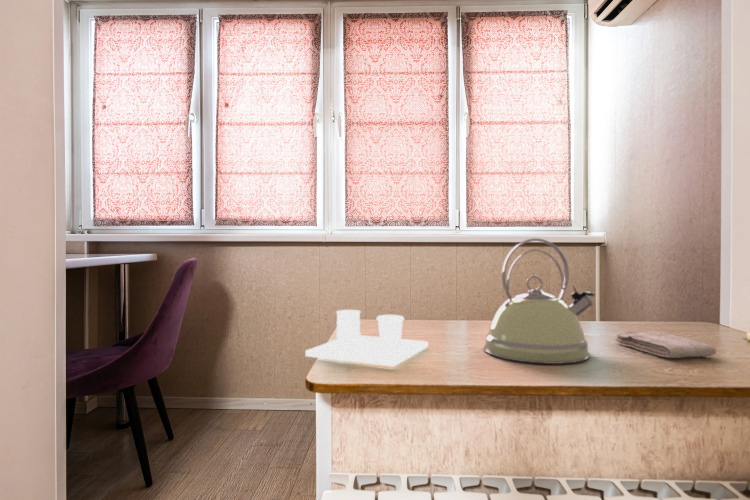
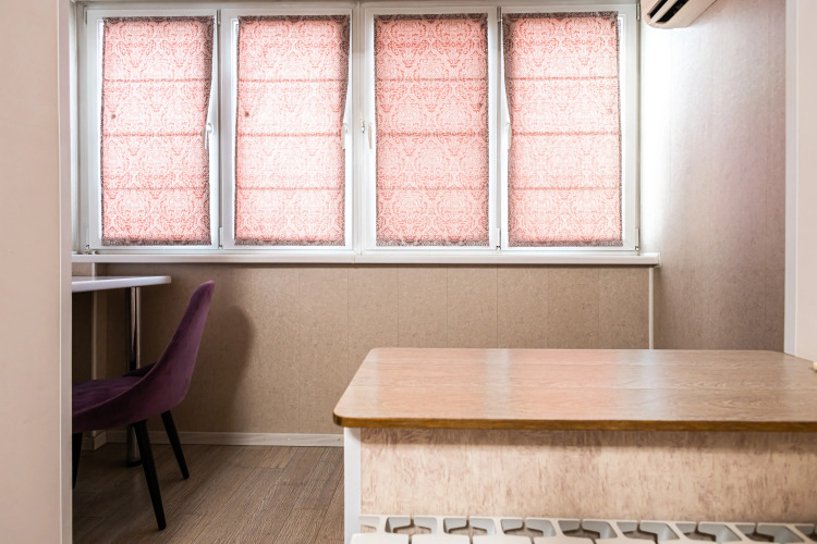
- kettle (541, 294)
- salt and pepper shaker set (369, 336)
- washcloth (661, 342)
